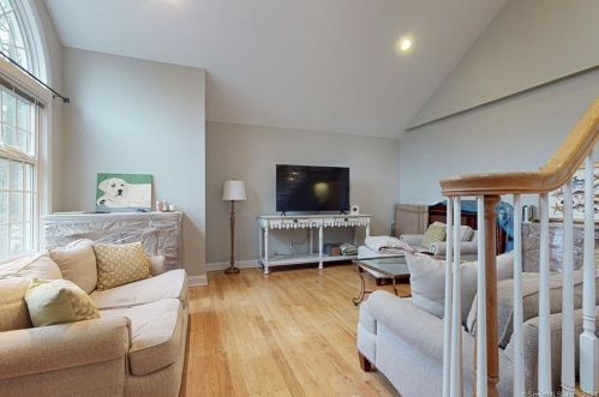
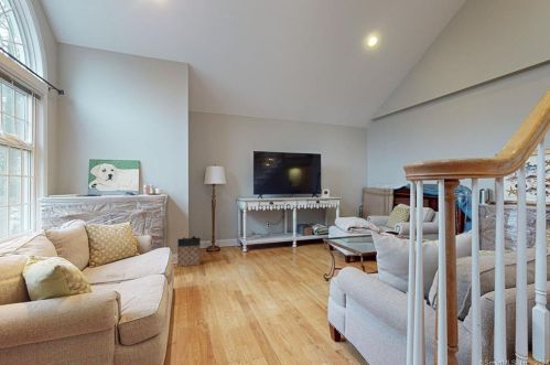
+ bag (188, 249)
